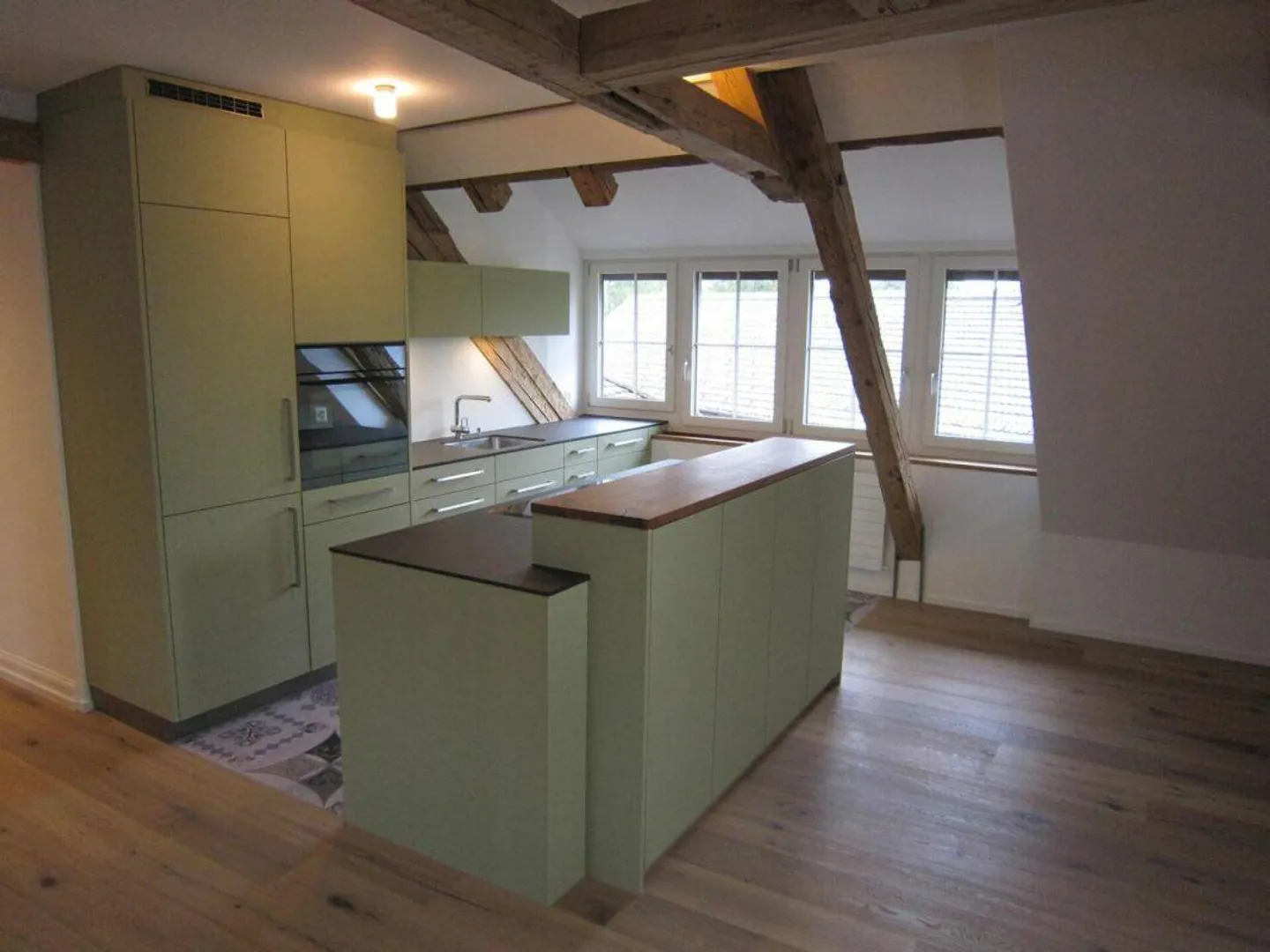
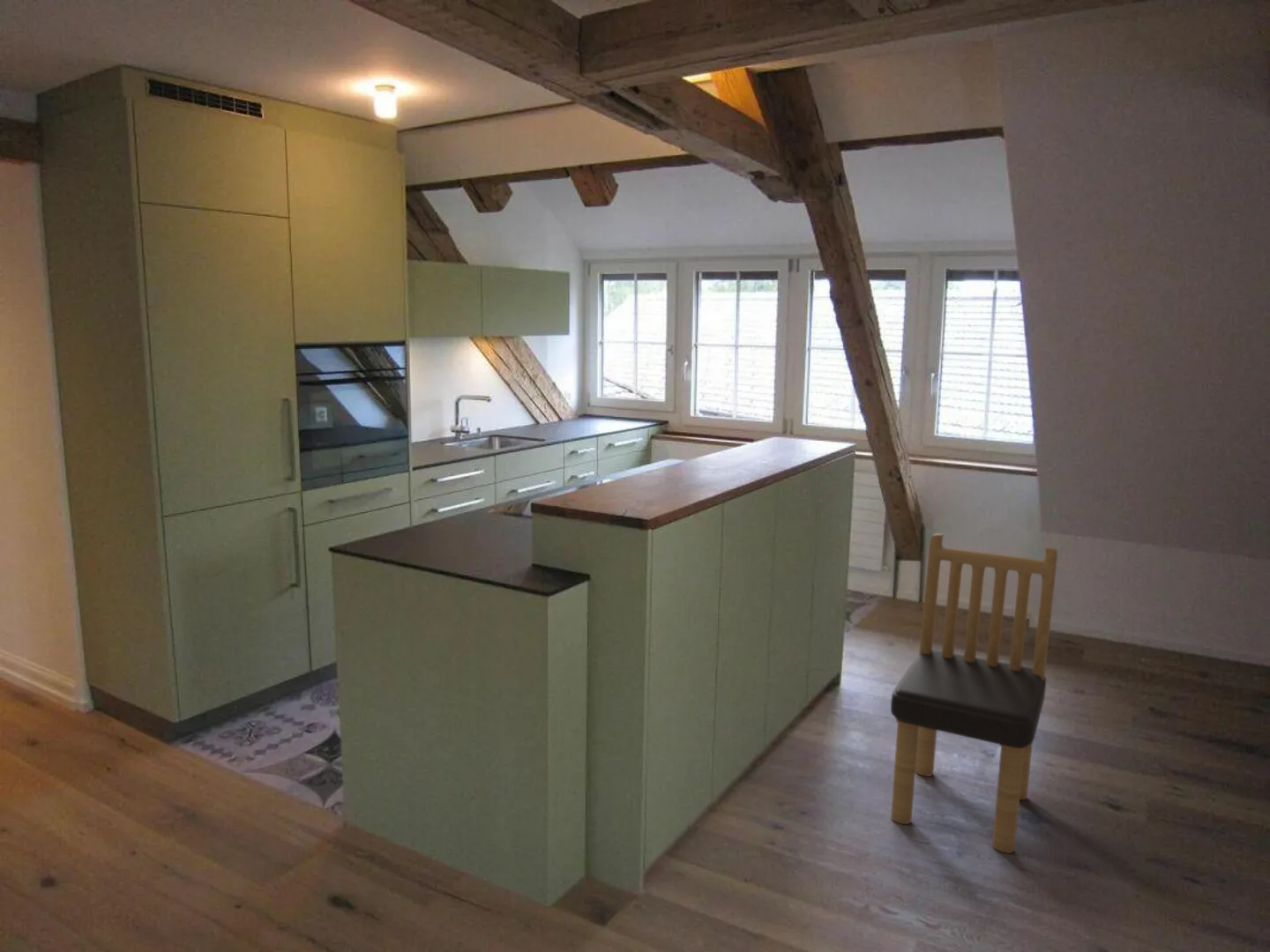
+ dining chair (971, 683)
